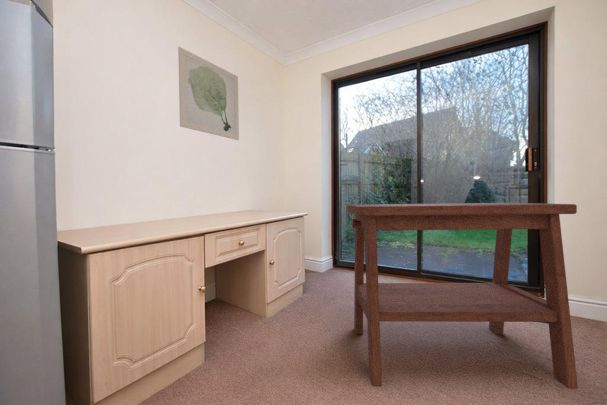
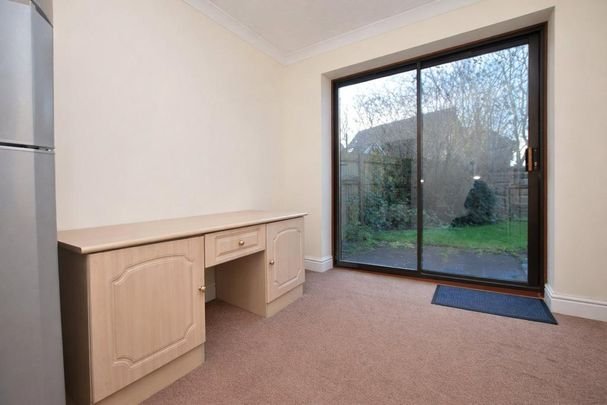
- side table (444, 283)
- wall art (212, 98)
